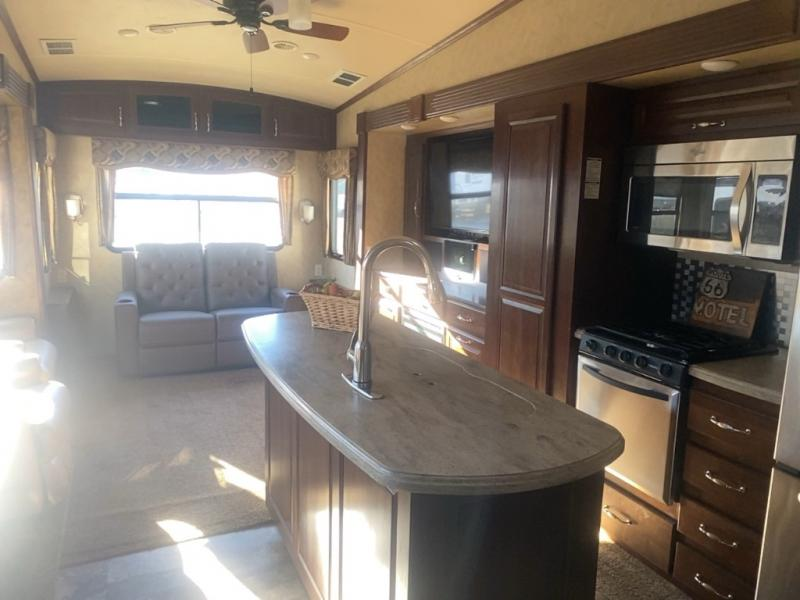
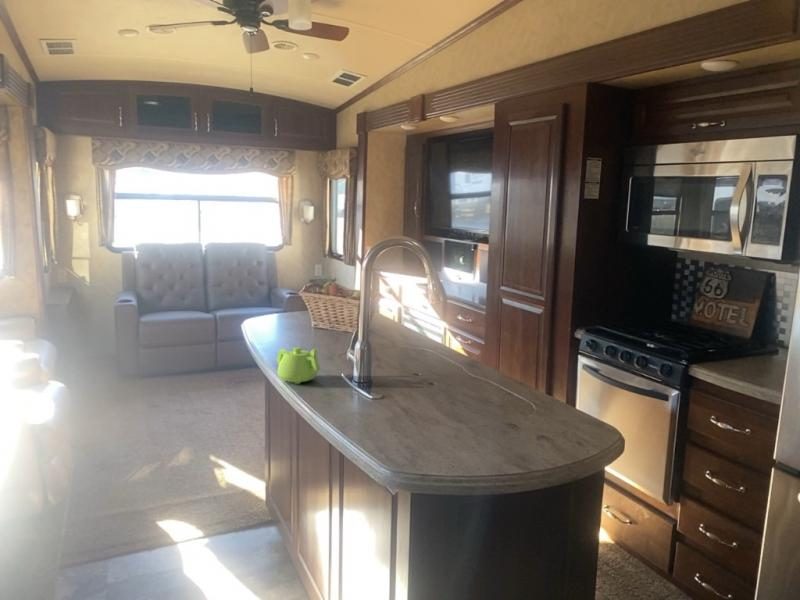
+ teapot (300, 363)
